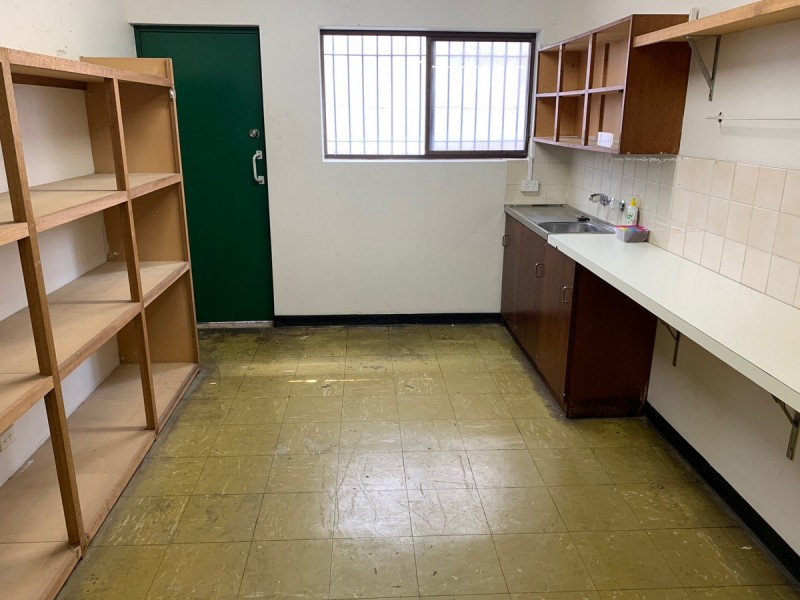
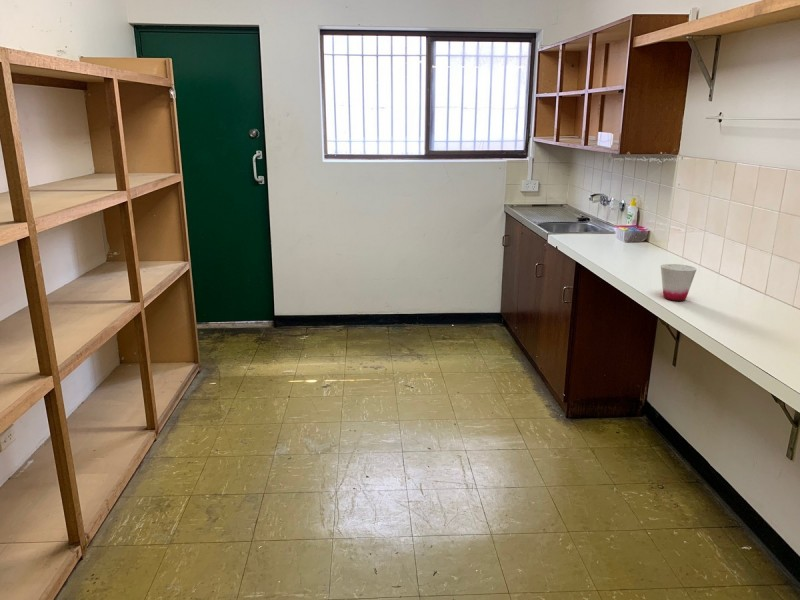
+ cup (676, 282)
